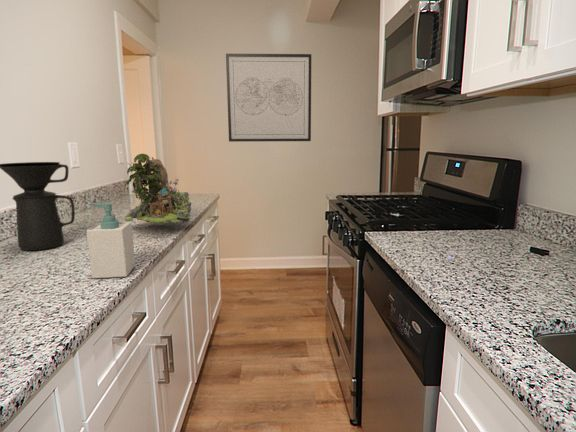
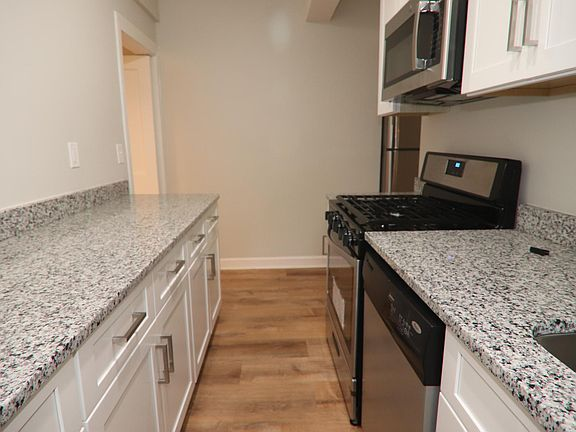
- soap bottle (110, 238)
- wall art (269, 98)
- plant (156, 191)
- coffee maker (36, 205)
